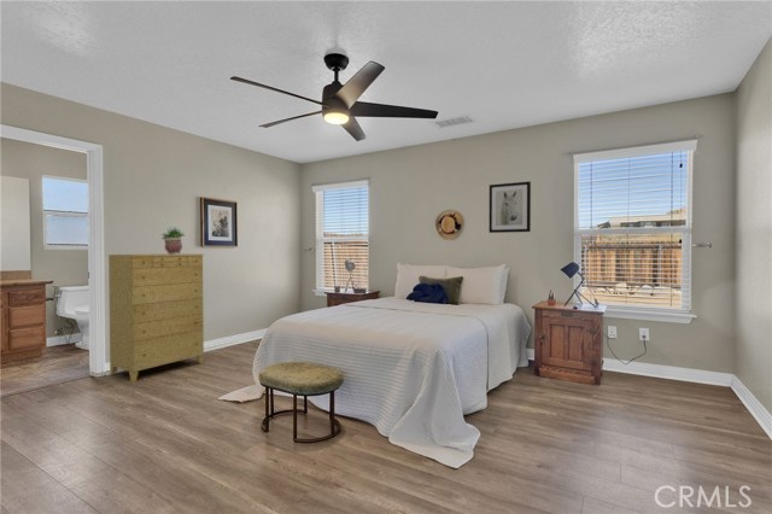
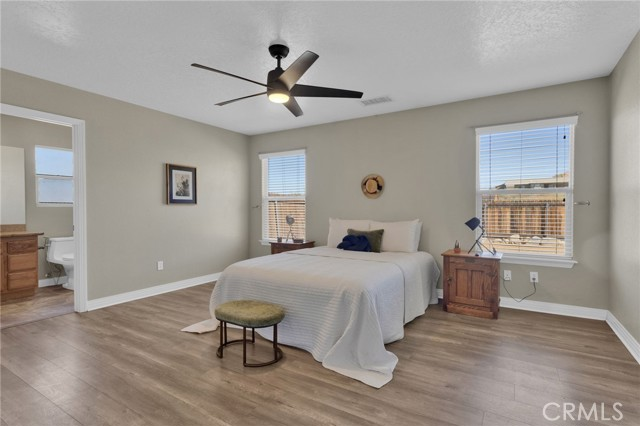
- wall art (509, 208)
- dresser (159, 311)
- potted plant (172, 240)
